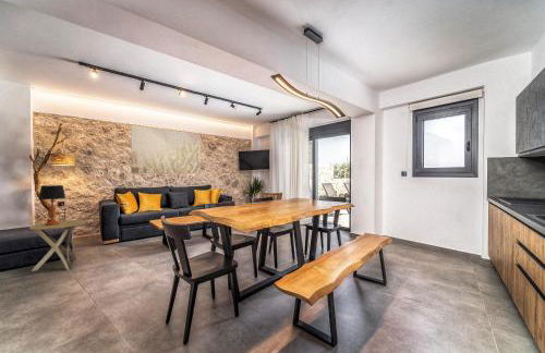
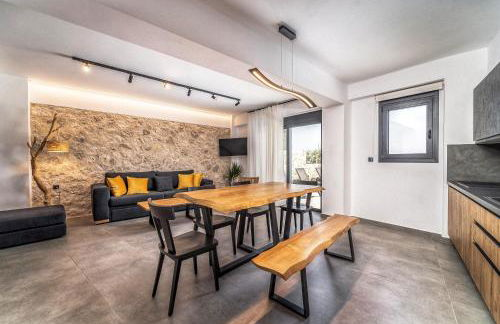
- side table (60, 244)
- table lamp (52, 204)
- wall art (169, 151)
